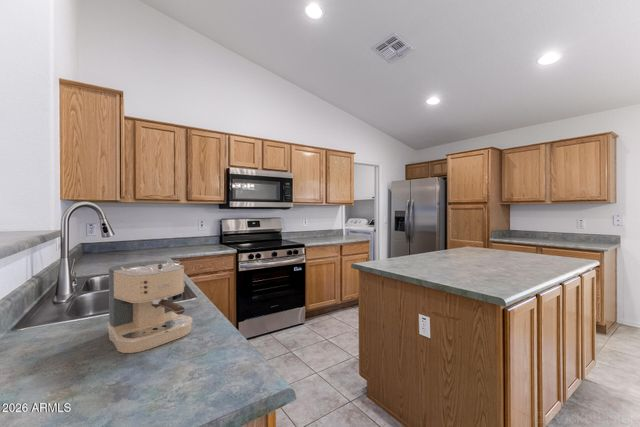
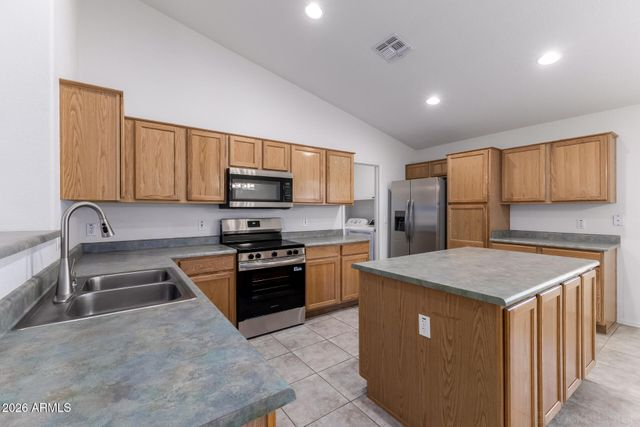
- coffee maker (153, 299)
